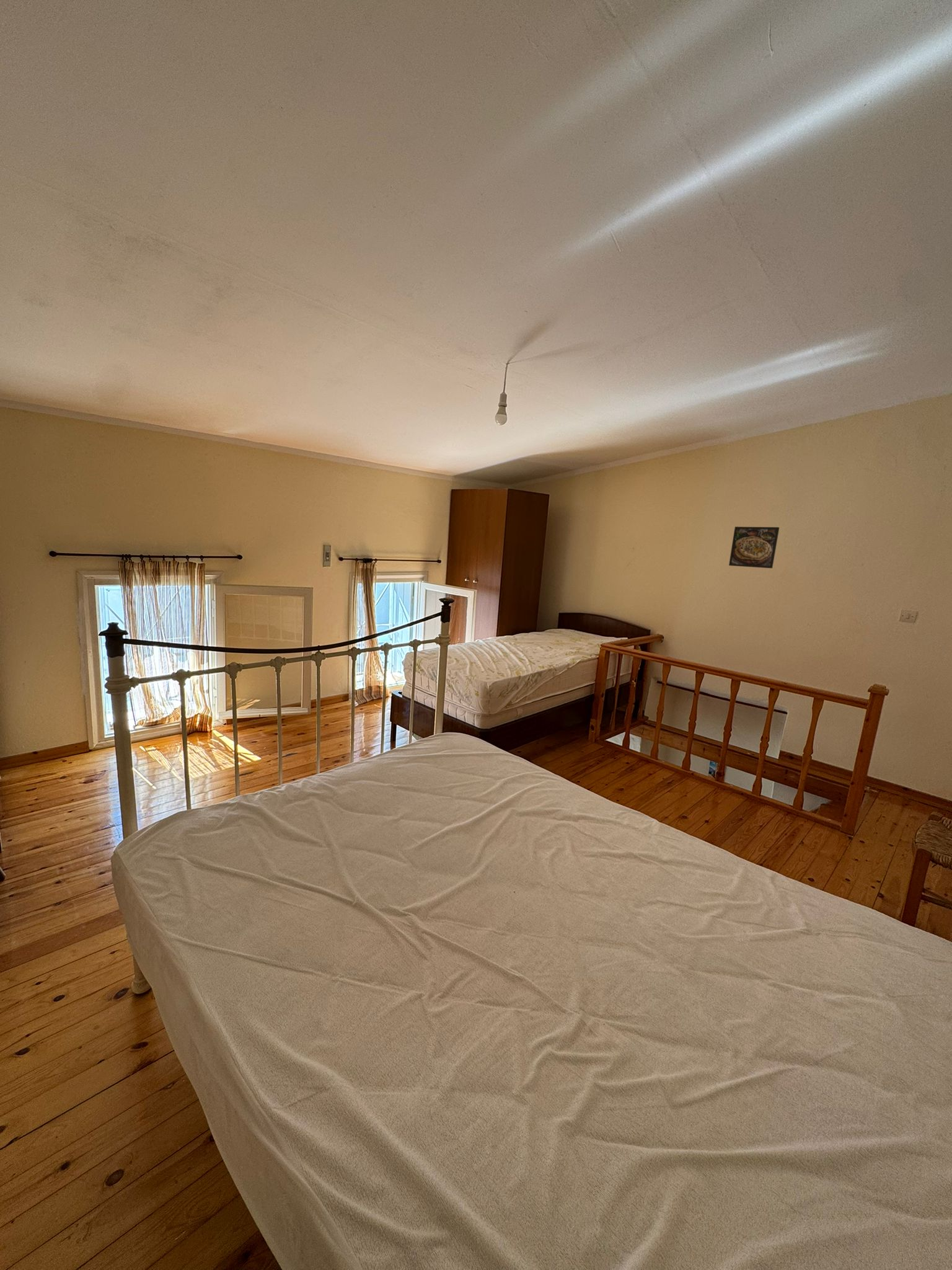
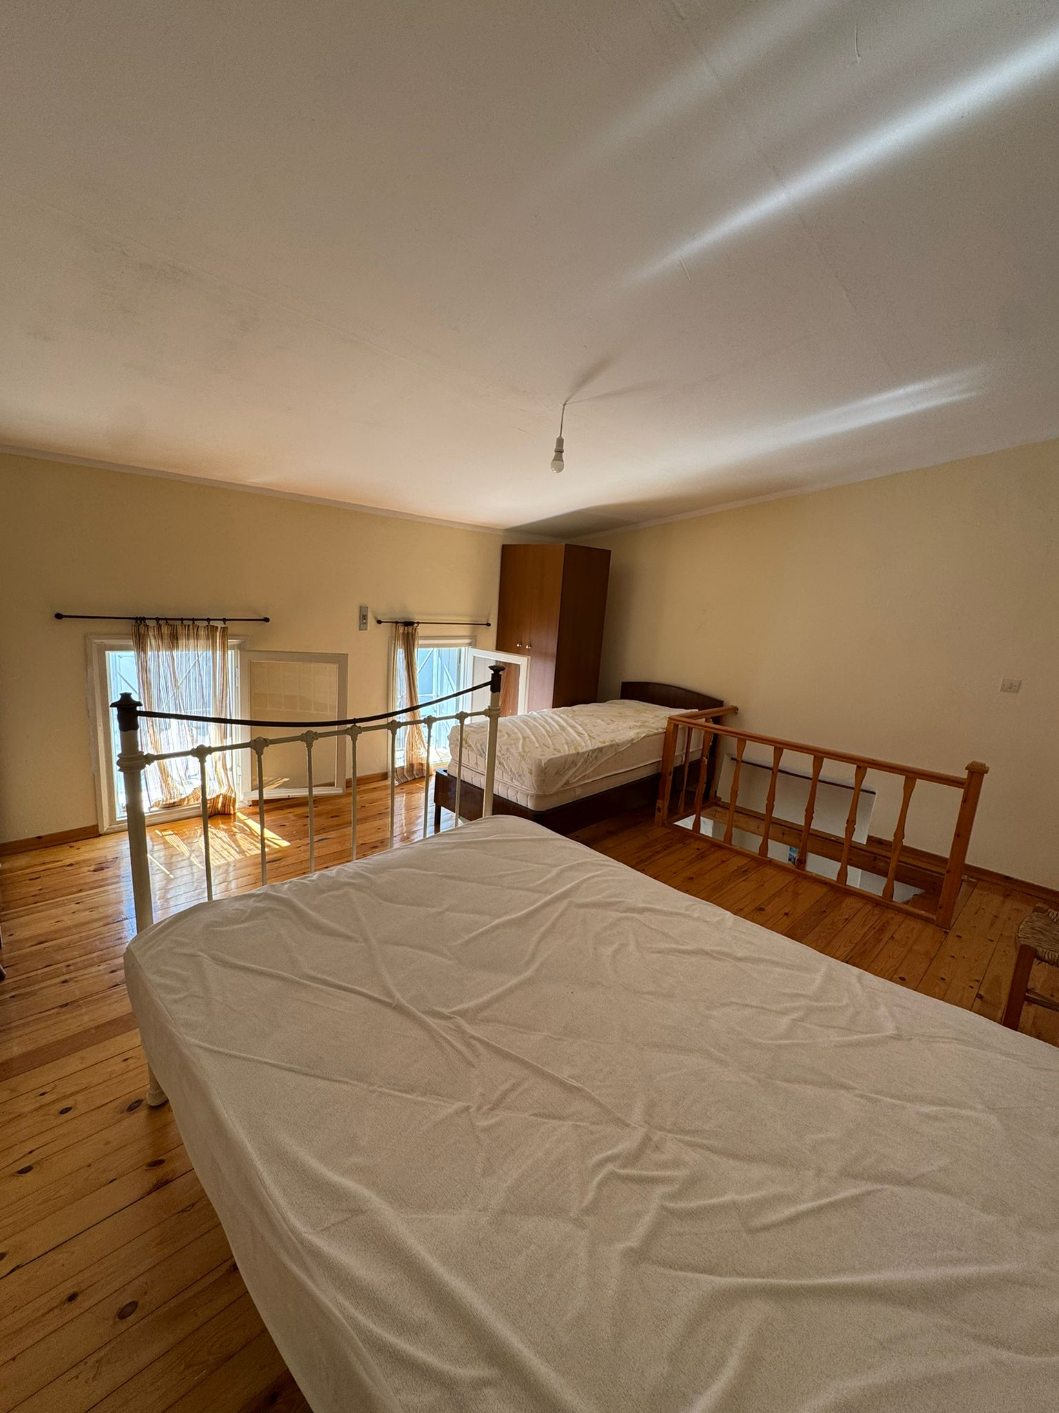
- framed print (753, 547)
